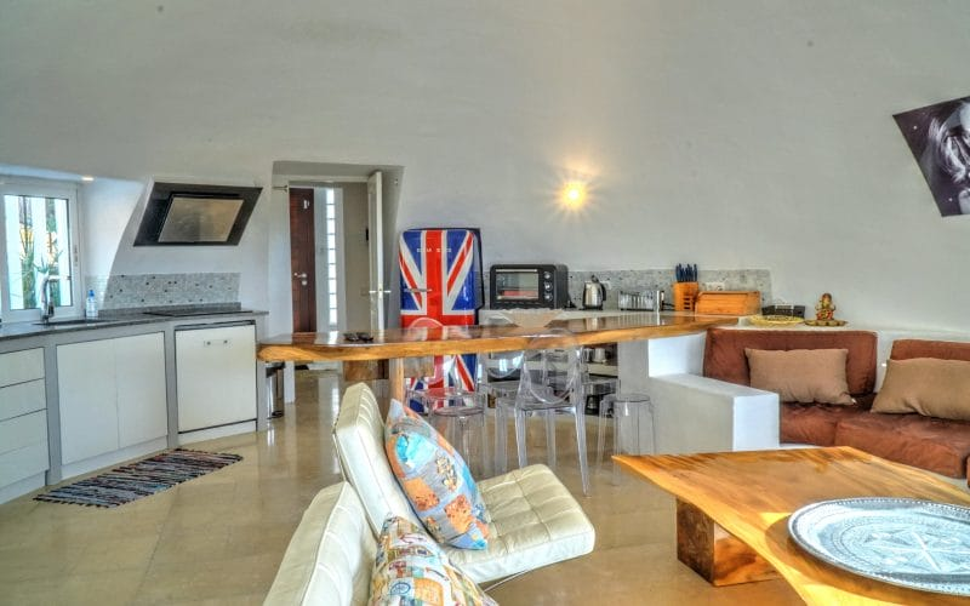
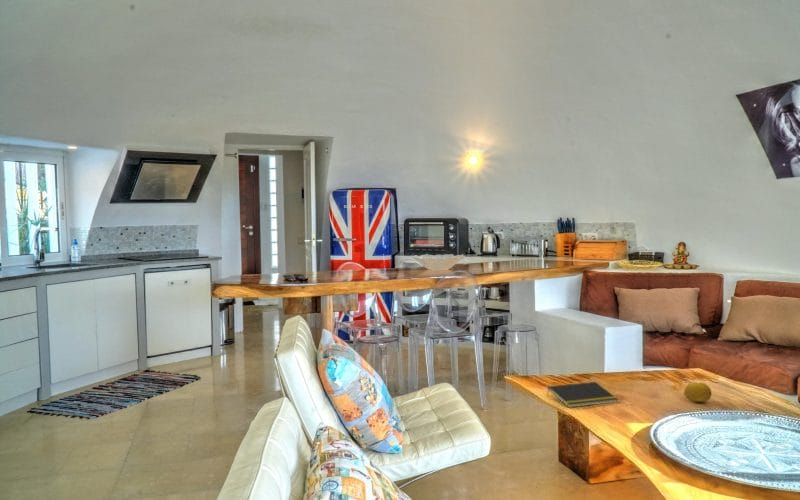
+ notepad (582, 394)
+ fruit (697, 392)
